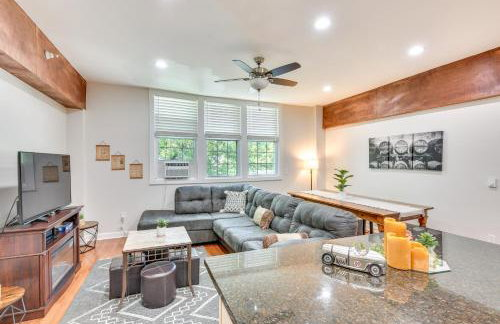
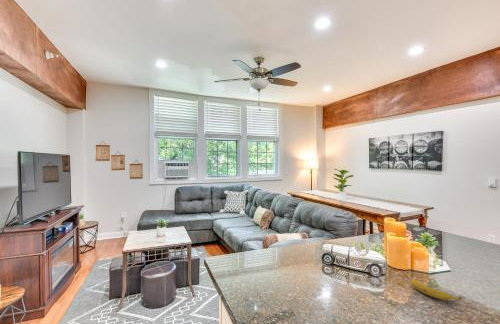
+ banana (432, 289)
